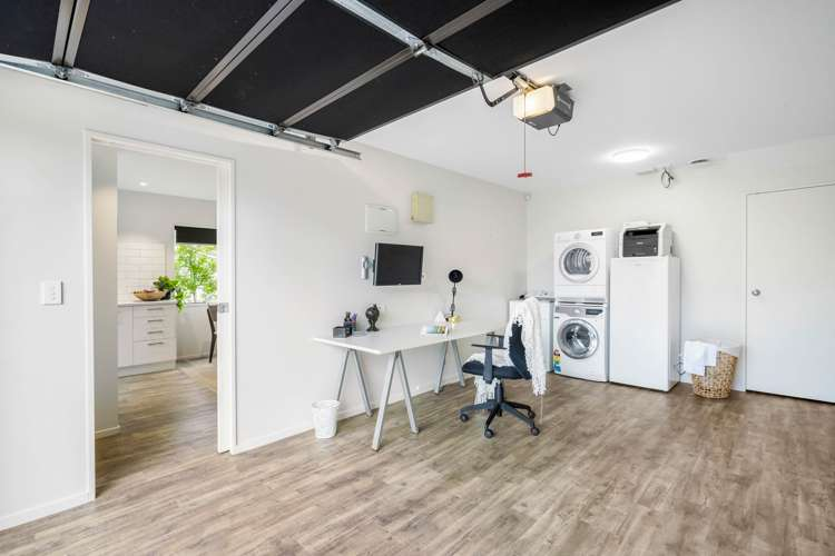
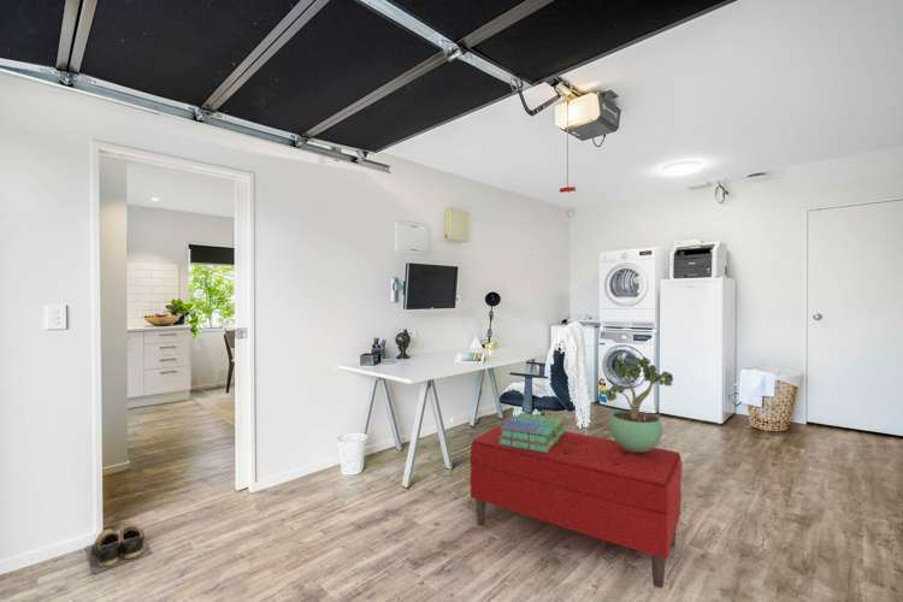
+ stack of books (532, 430)
+ potted plant (638, 403)
+ shoes (118, 539)
+ bench (571, 489)
